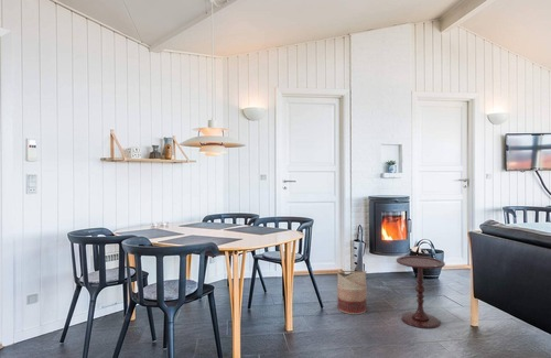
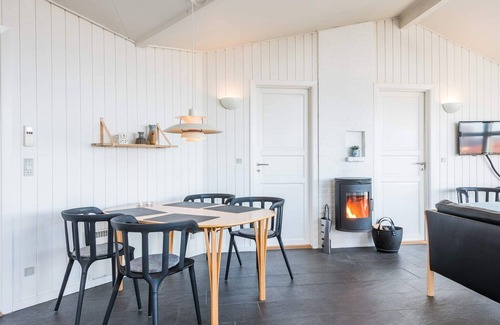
- basket (352, 290)
- side table (420, 291)
